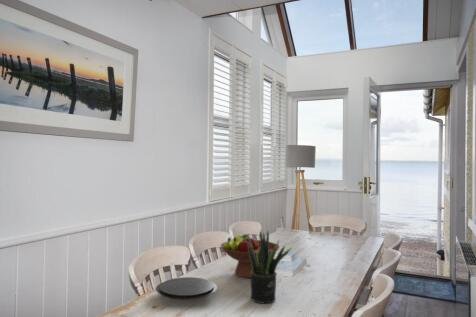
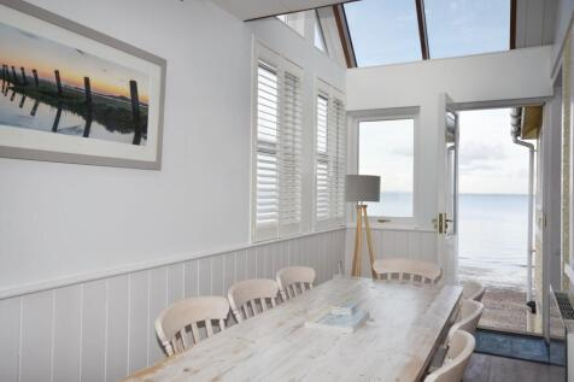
- fruit bowl (248, 254)
- potted plant (267, 265)
- plate (186, 291)
